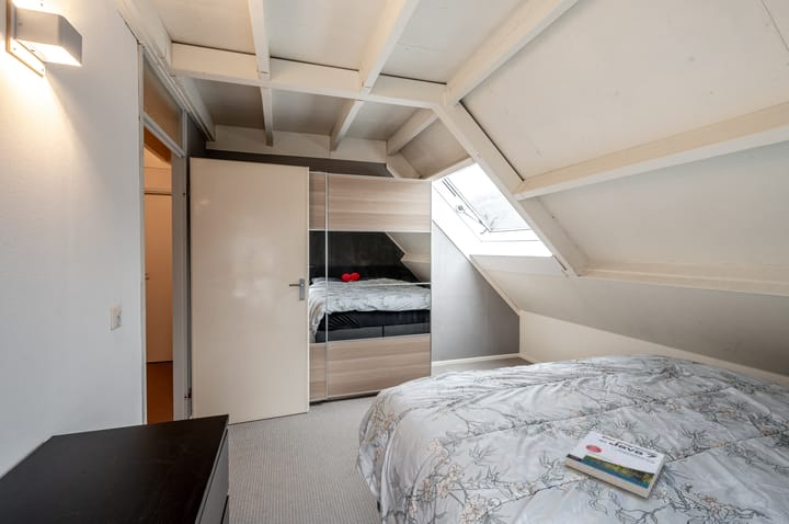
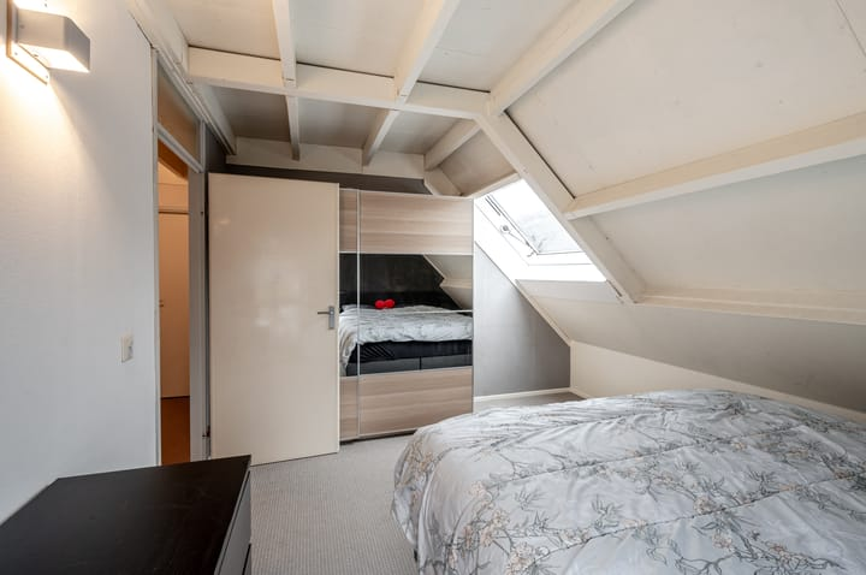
- book (615, 459)
